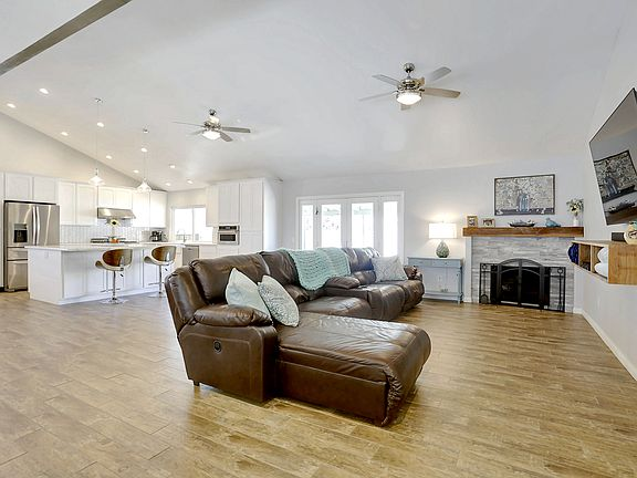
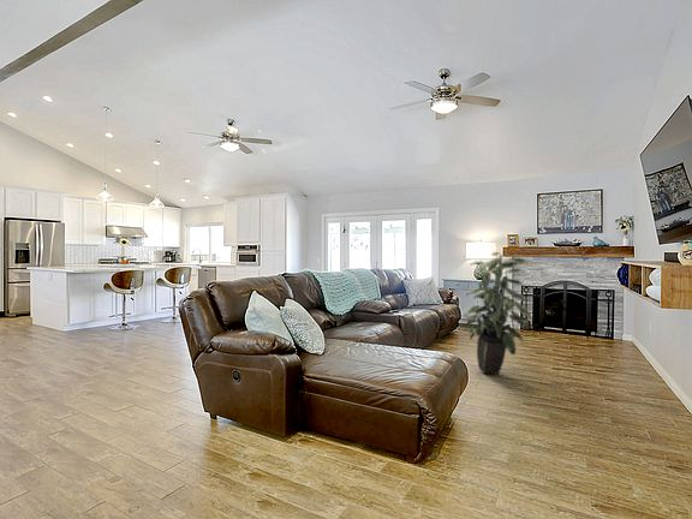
+ indoor plant (495, 312)
